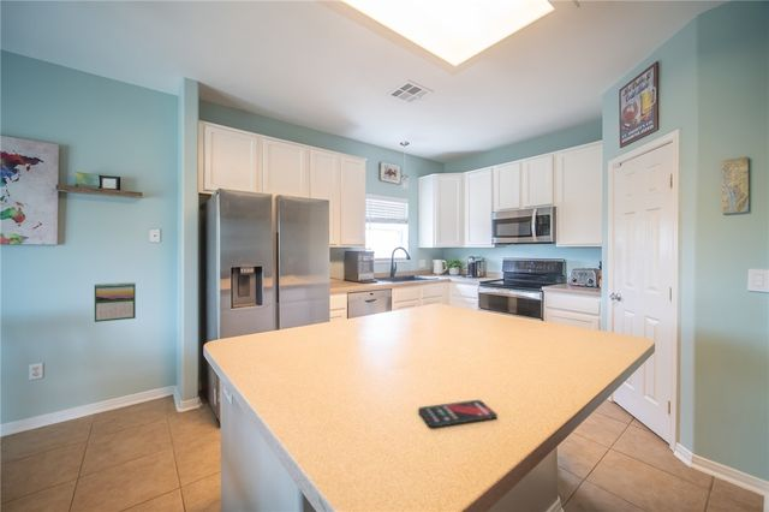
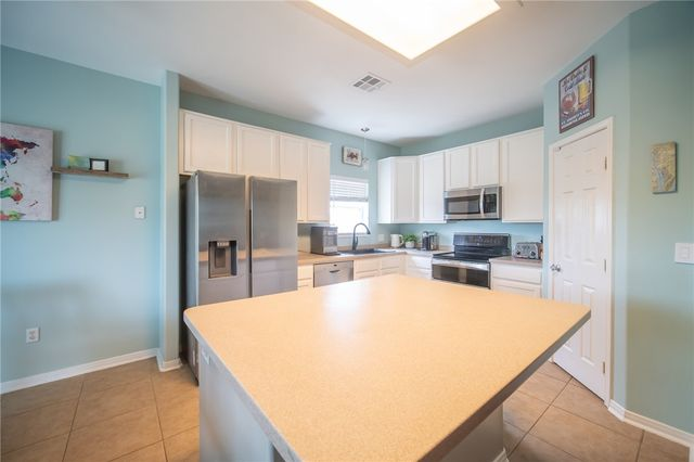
- smartphone (457, 412)
- calendar (115, 300)
